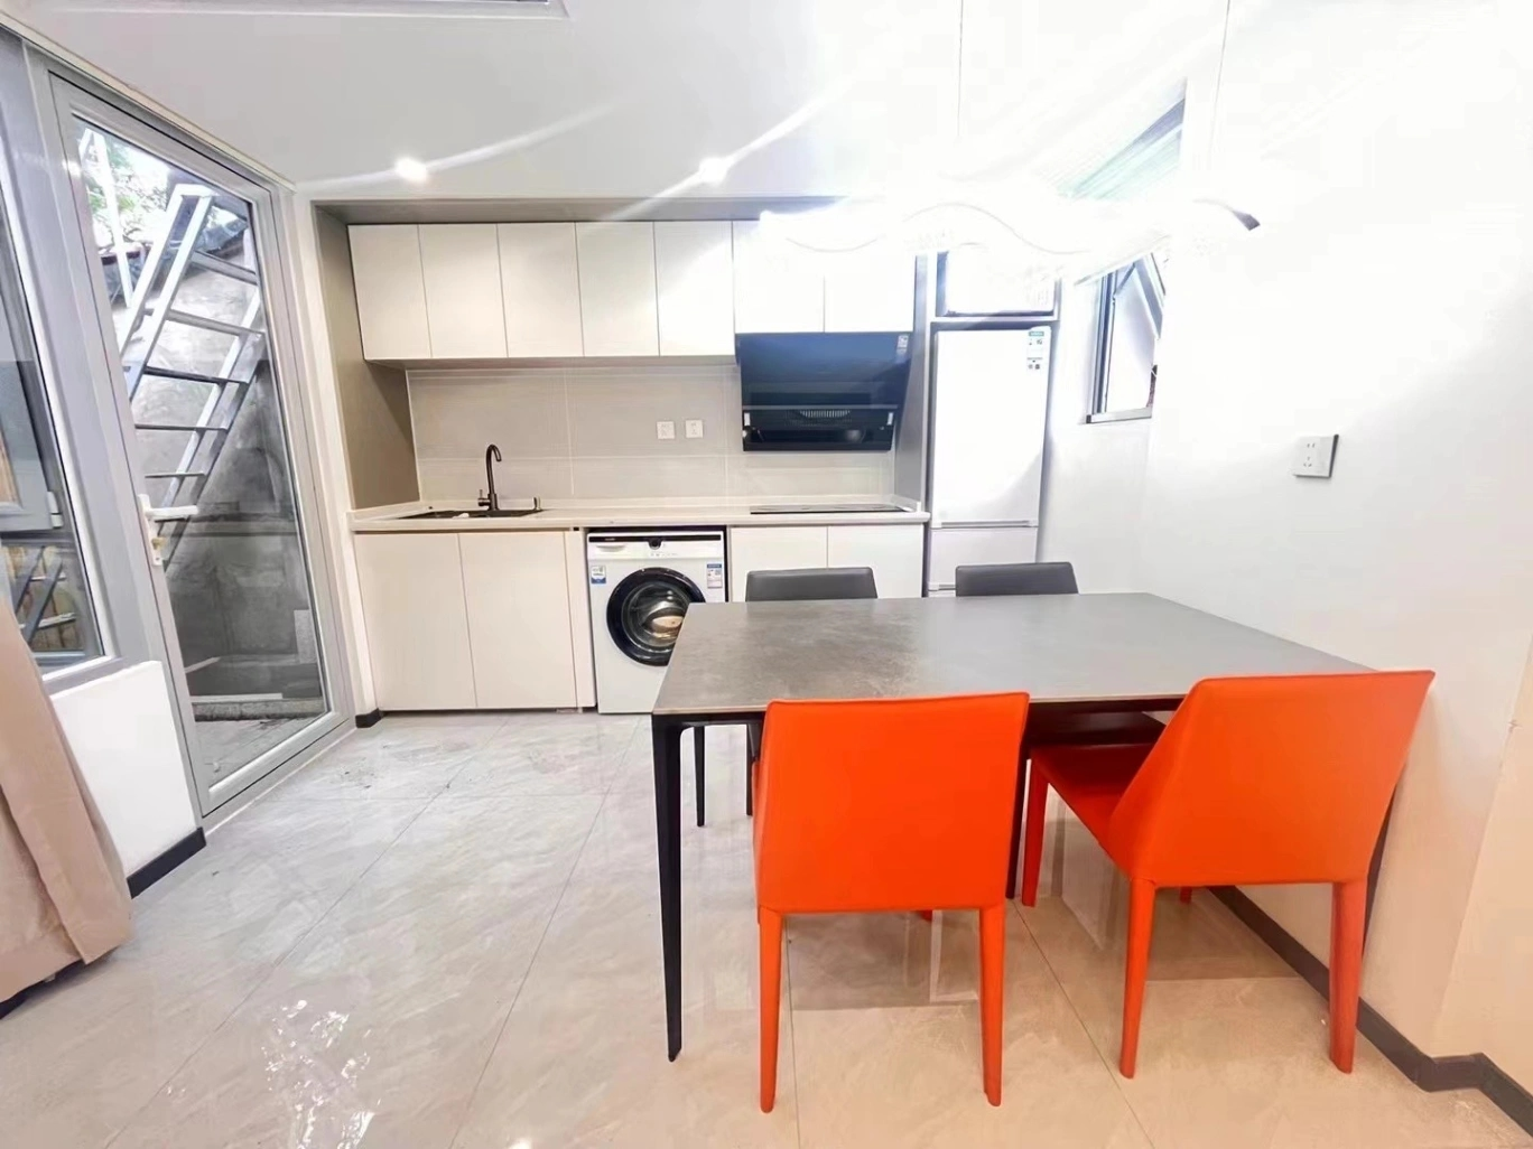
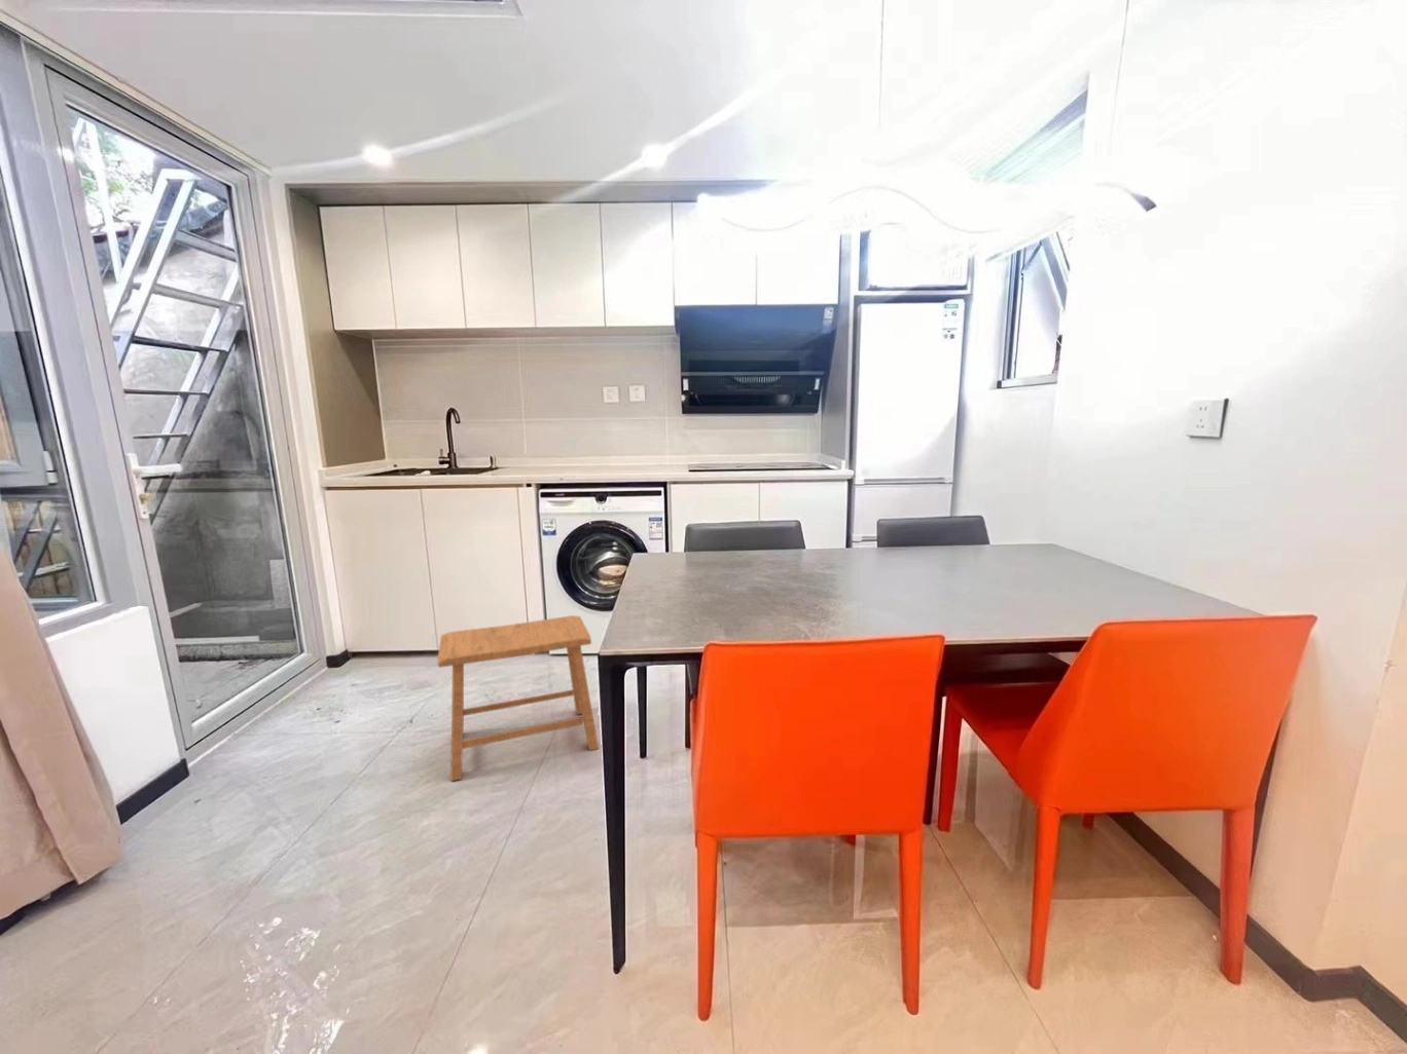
+ stool (521, 699)
